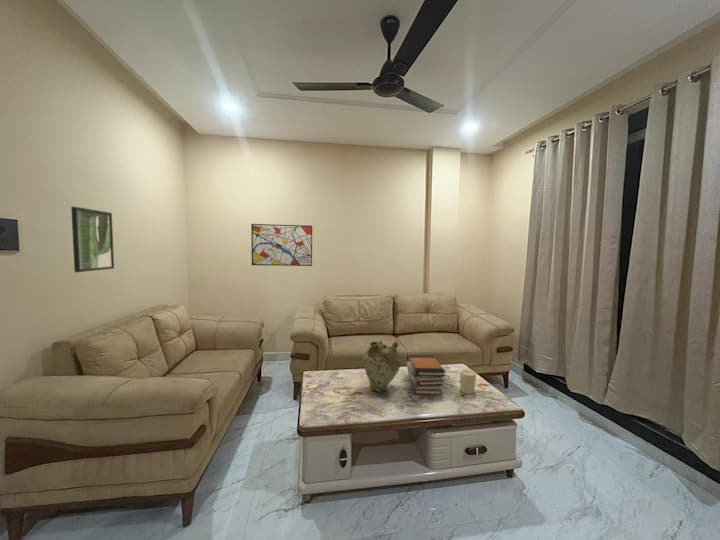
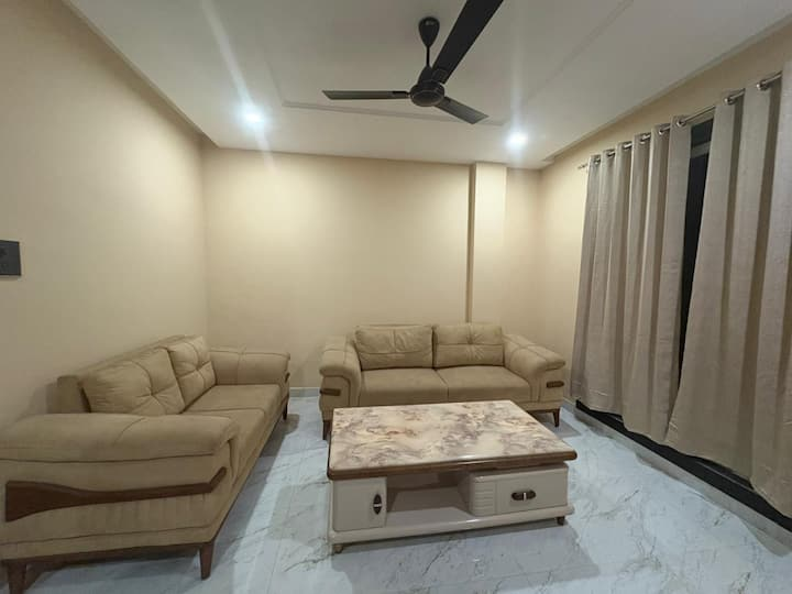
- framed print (94, 240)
- wall art (282, 245)
- candle (467, 381)
- book stack (424, 373)
- vase (382, 365)
